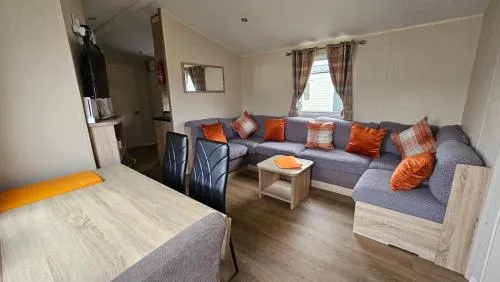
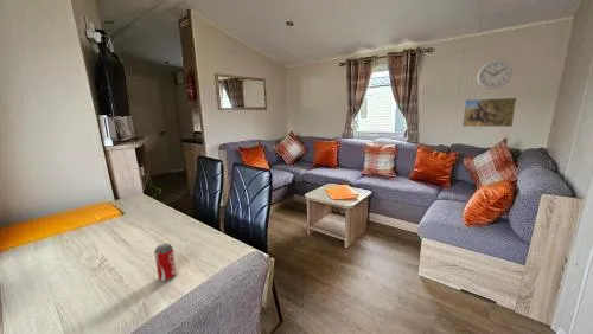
+ beverage can (165, 262)
+ wall clock (493, 75)
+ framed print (487, 113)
